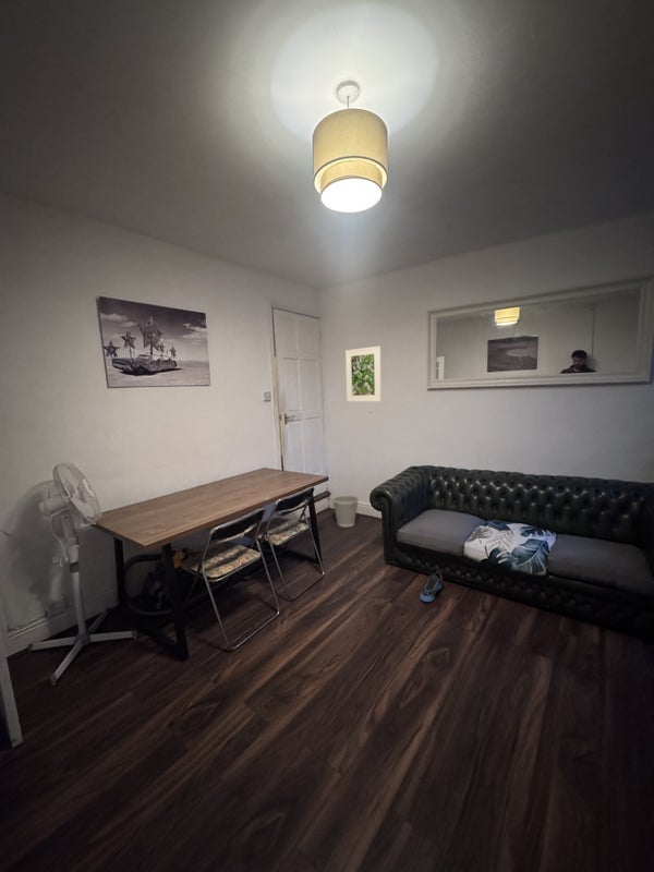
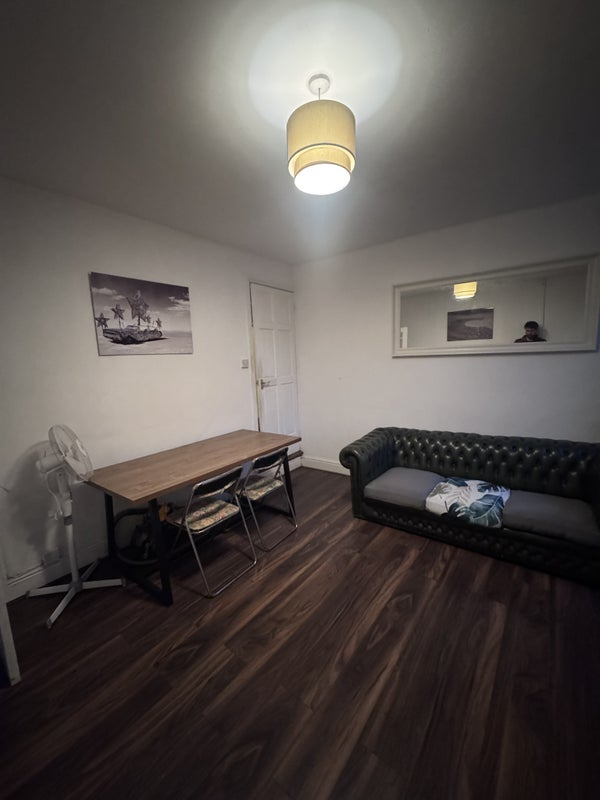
- sneaker (431, 585)
- wastebasket (346, 510)
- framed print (363, 375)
